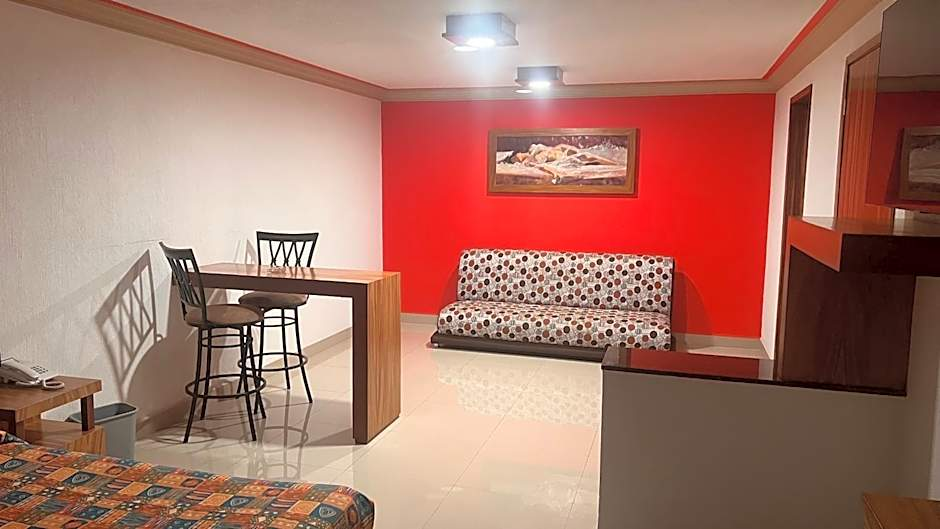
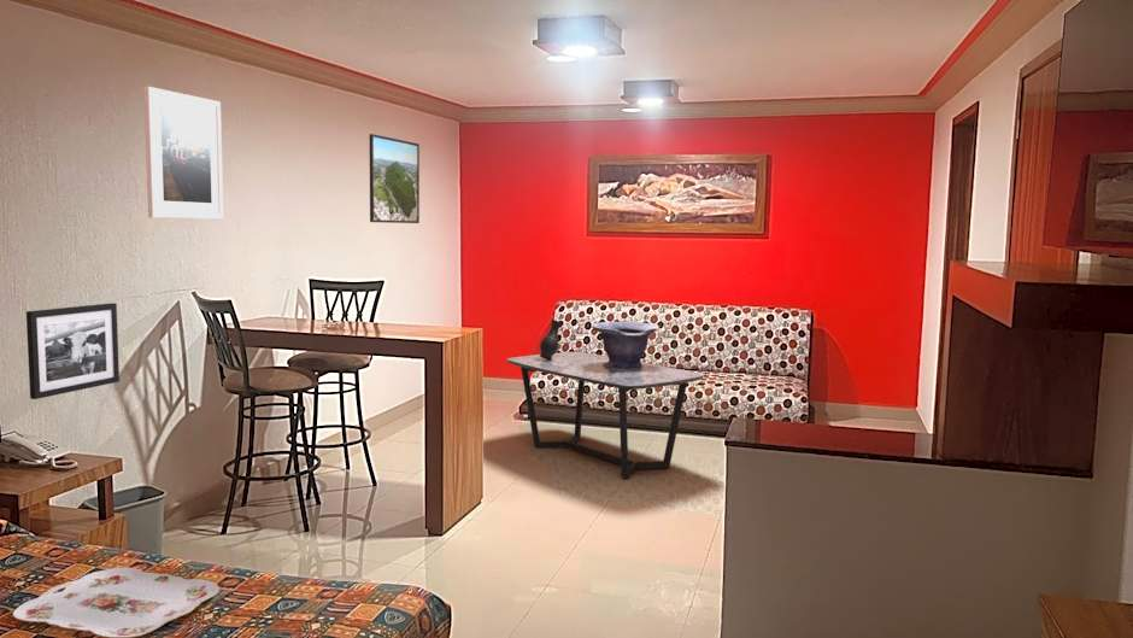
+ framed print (395, 181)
+ serving tray (119, 602)
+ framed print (186, 157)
+ decorative bowl (624, 345)
+ jug (551, 339)
+ picture frame (75, 349)
+ coffee table (581, 411)
